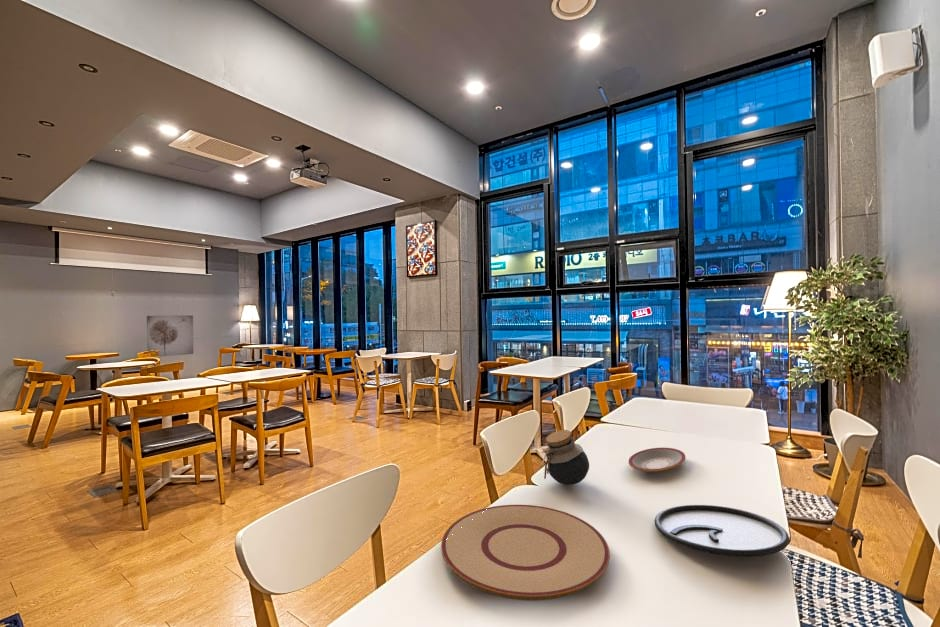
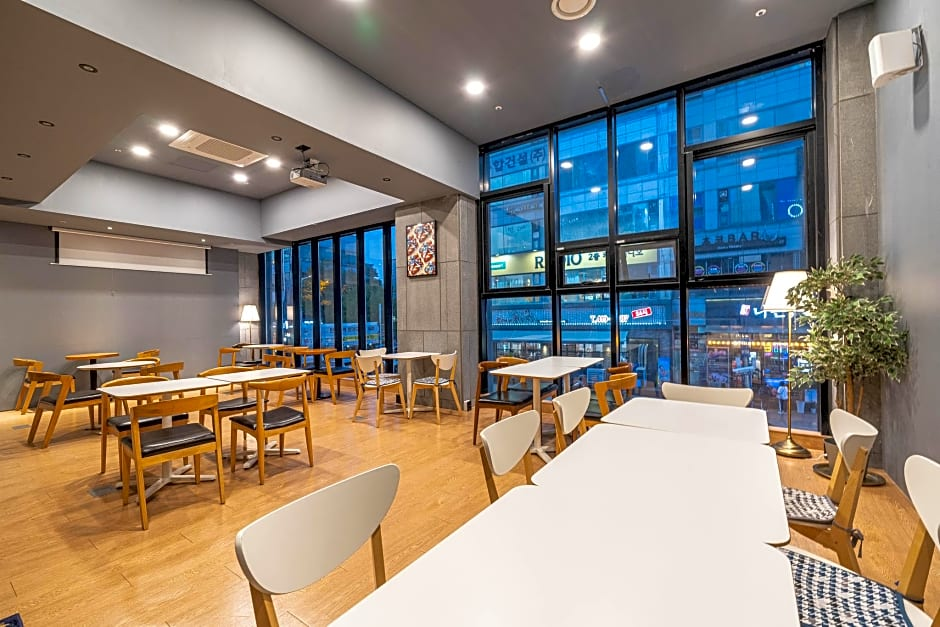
- plate (717, 527)
- jar (564, 456)
- plate (523, 545)
- wall art (170, 335)
- plate (657, 461)
